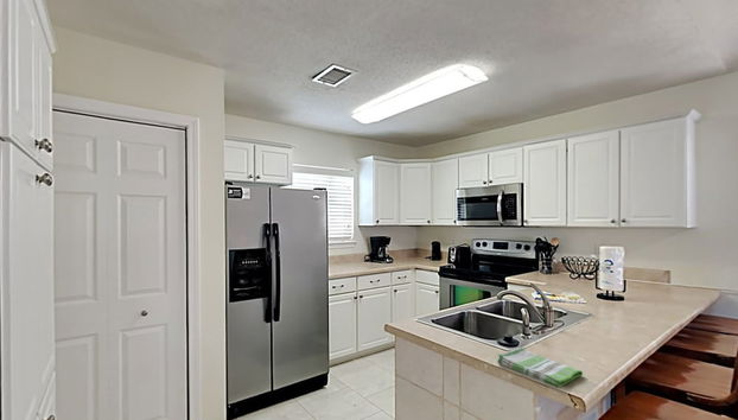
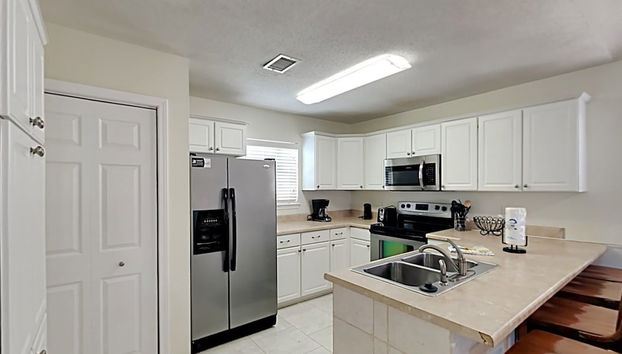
- dish towel (537, 364)
